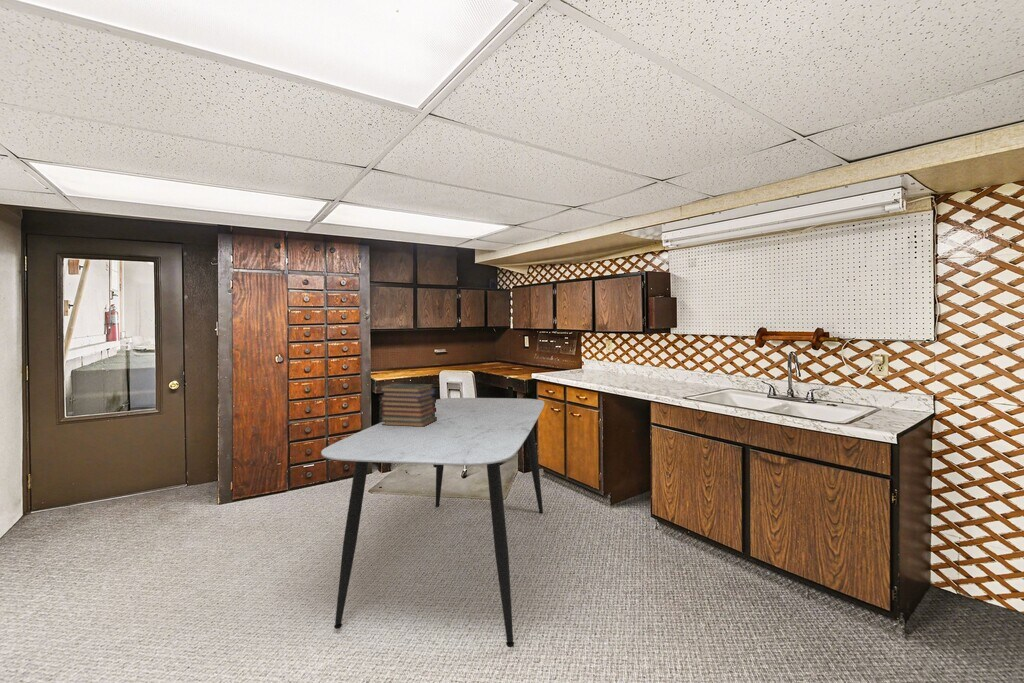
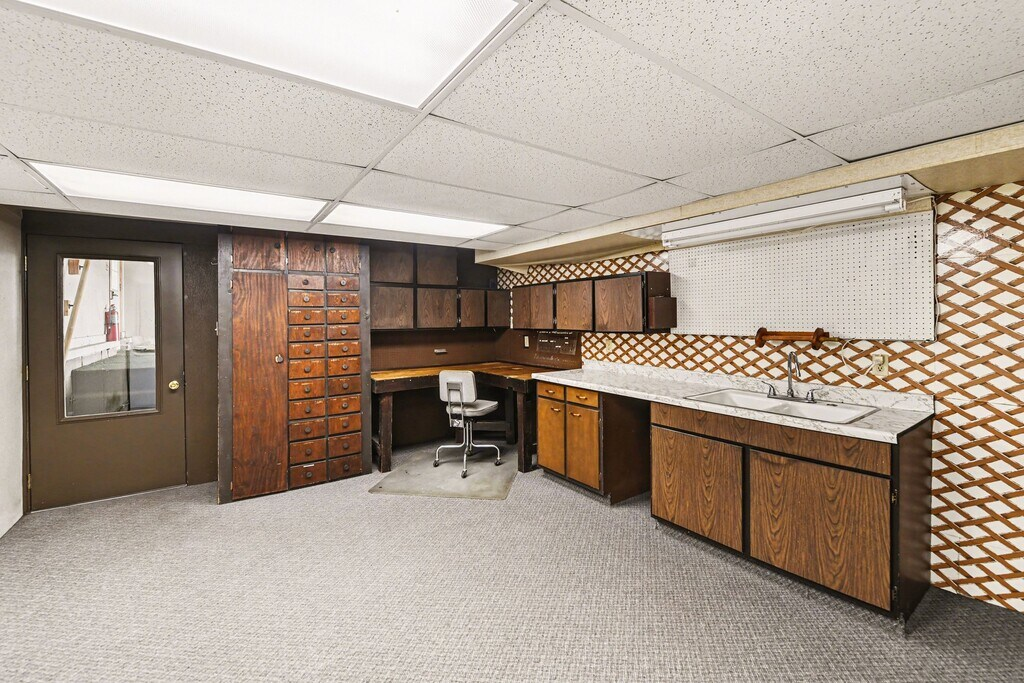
- book stack (408, 404)
- dining table (441, 485)
